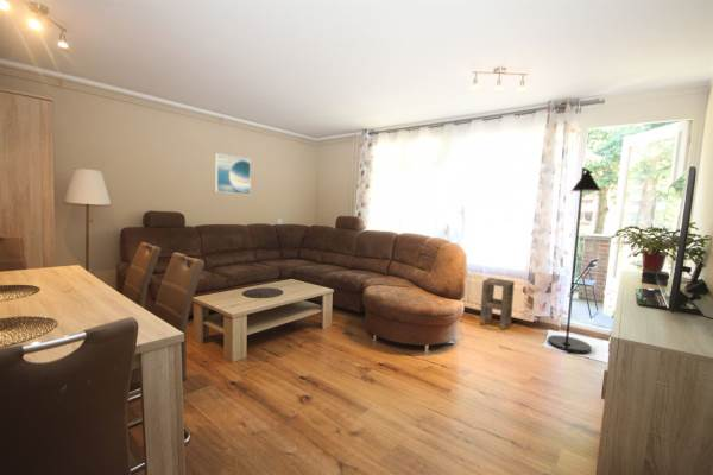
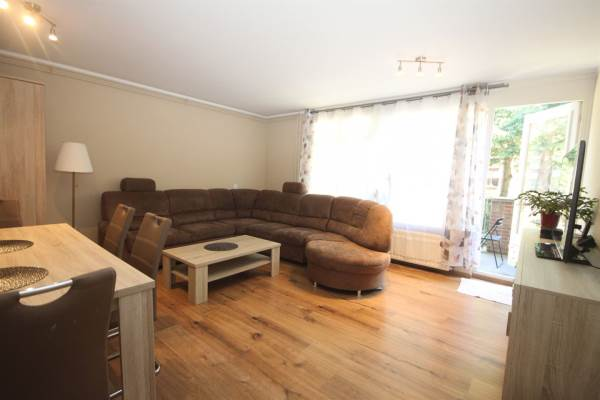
- floor lamp (575, 259)
- side table (497, 303)
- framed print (233, 175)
